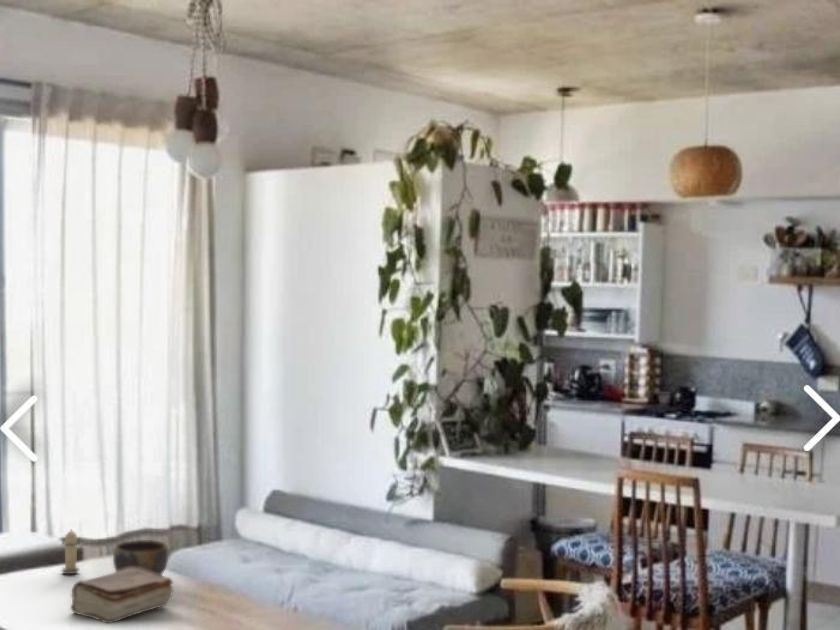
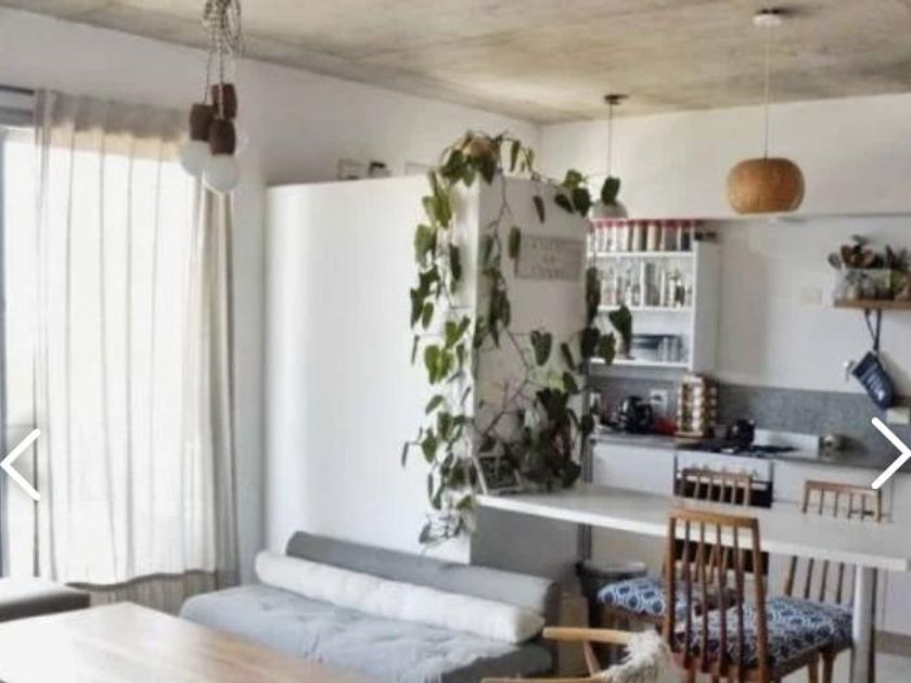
- book (122, 593)
- bowl (140, 563)
- candle (70, 550)
